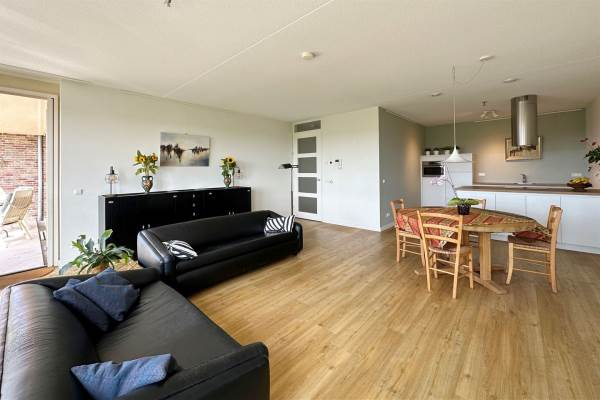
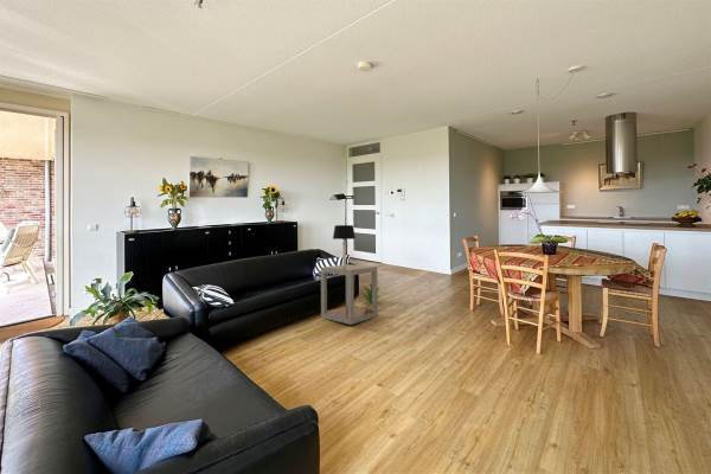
+ decorative plant (371, 292)
+ table lamp (344, 245)
+ side table (348, 292)
